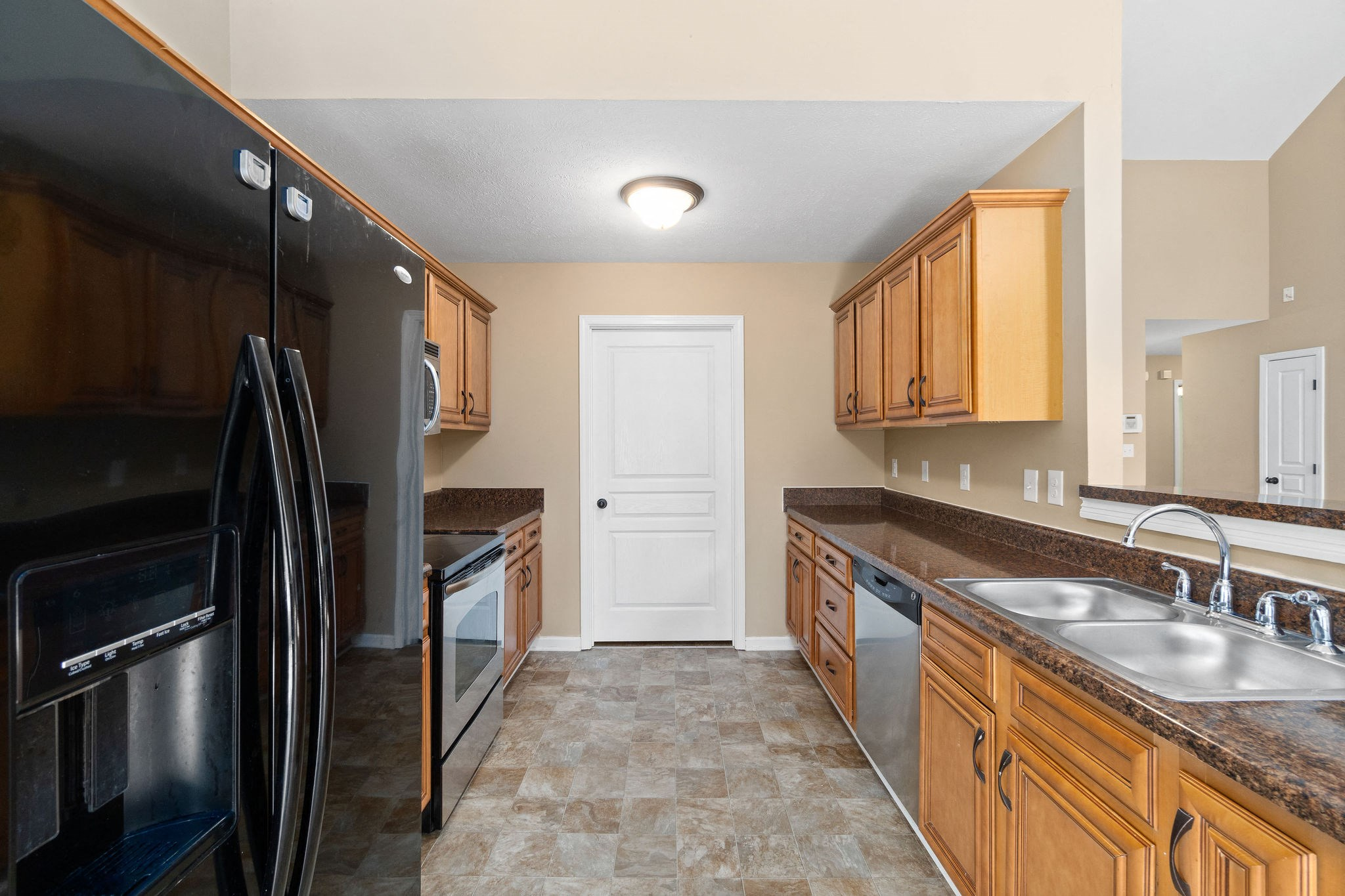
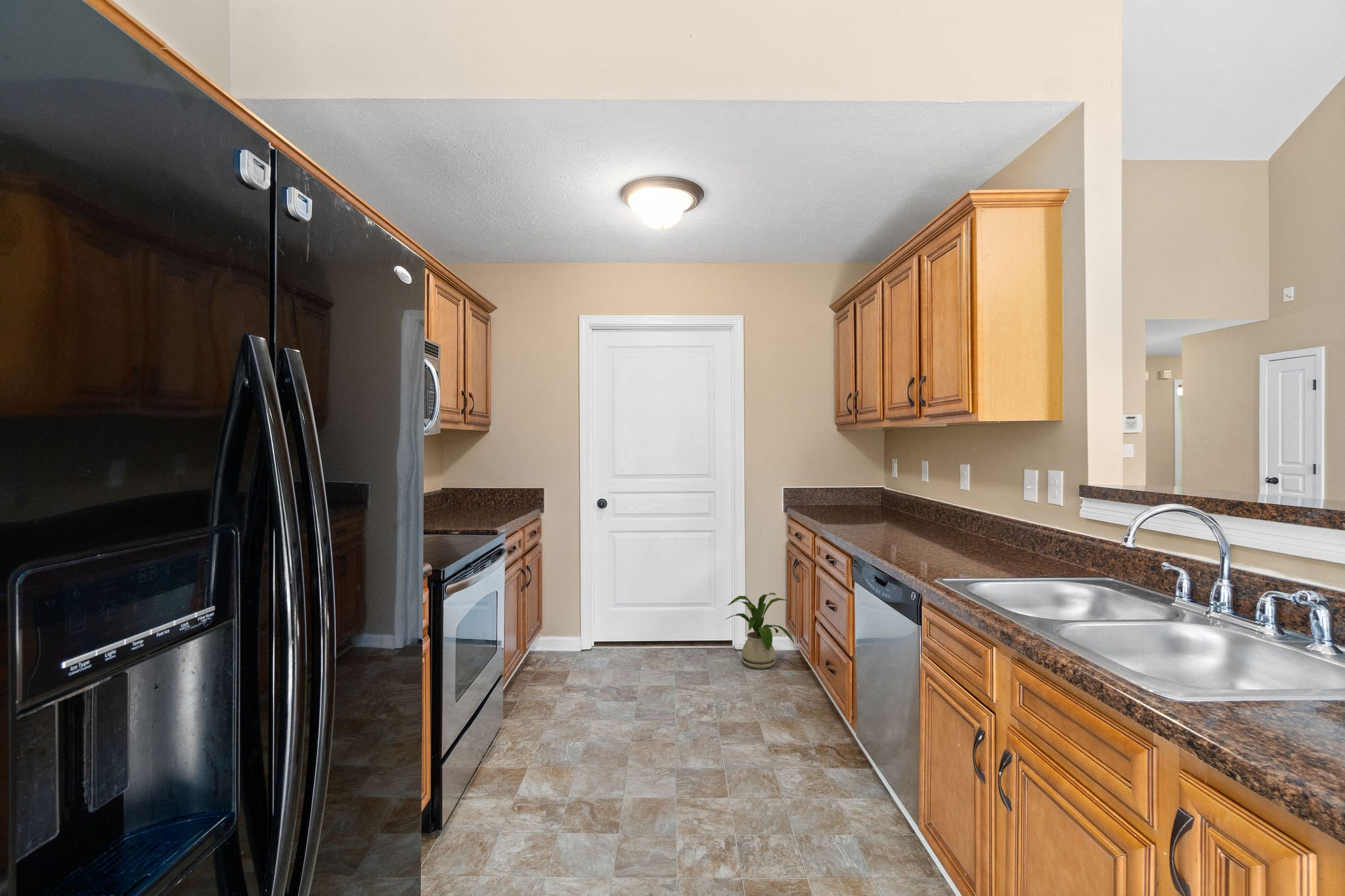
+ house plant (759, 623)
